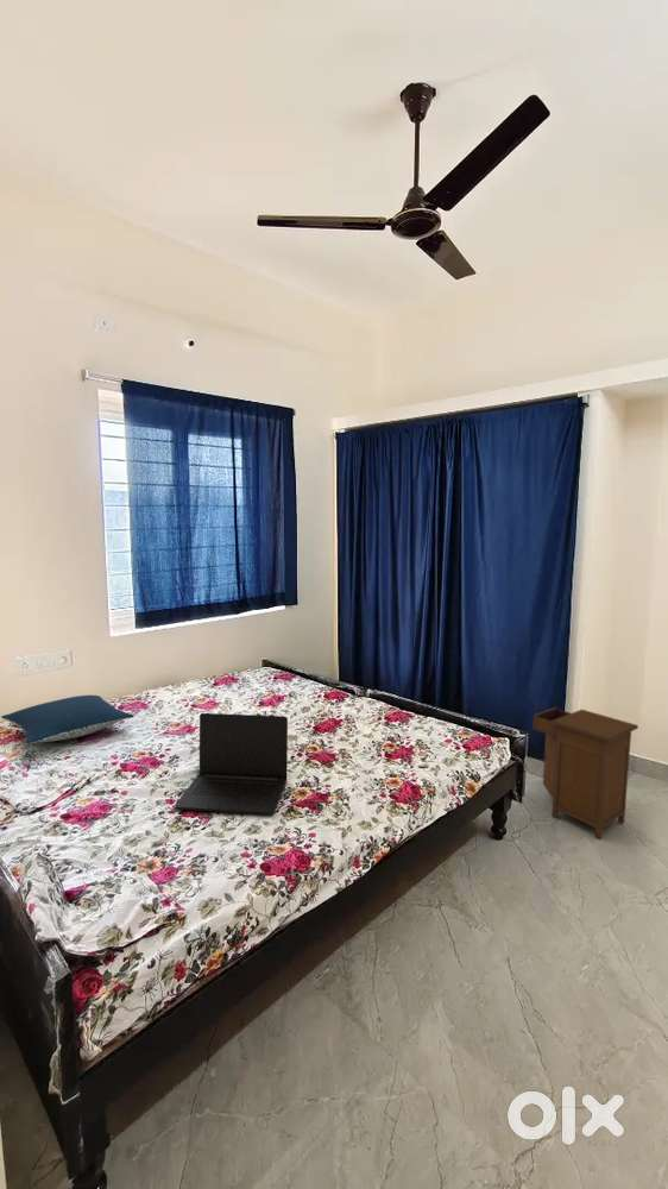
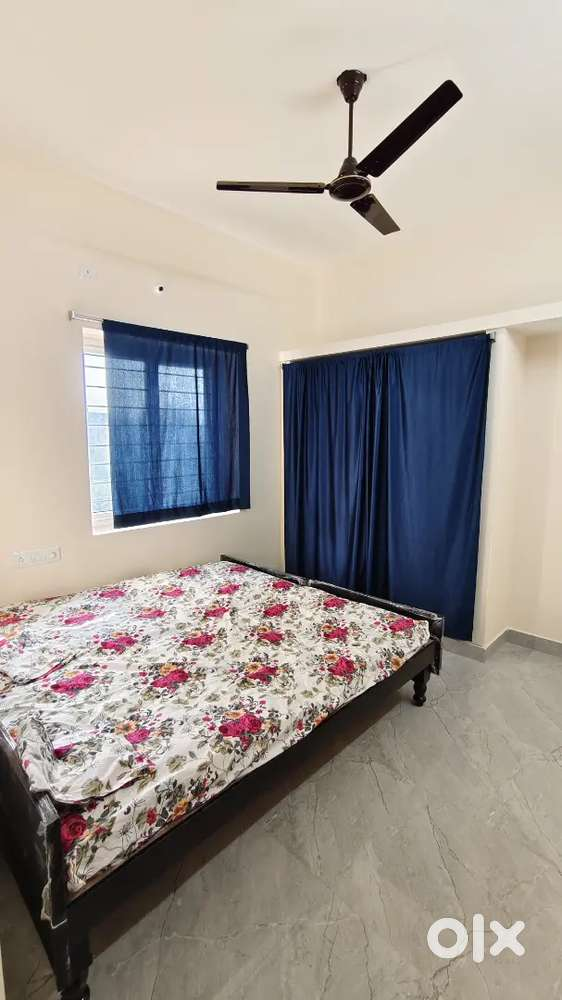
- laptop (233, 760)
- nightstand (578, 766)
- pillow (67, 716)
